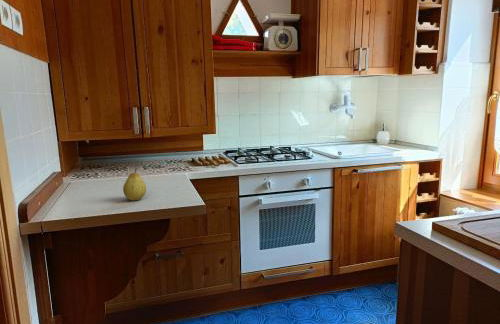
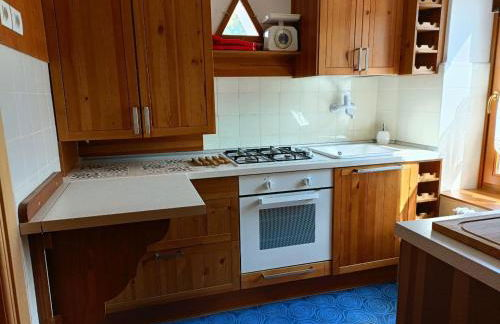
- fruit (134, 184)
